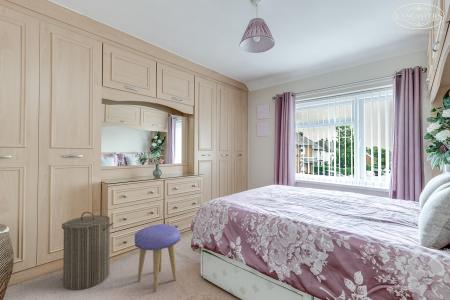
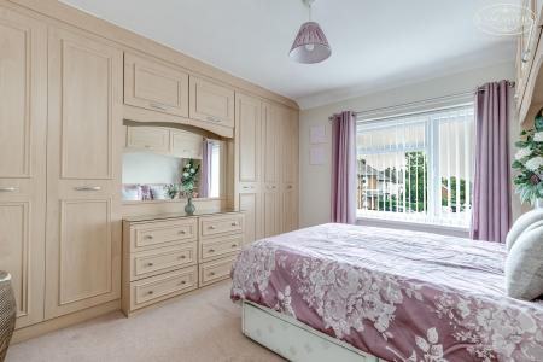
- stool (157, 255)
- laundry hamper (87, 244)
